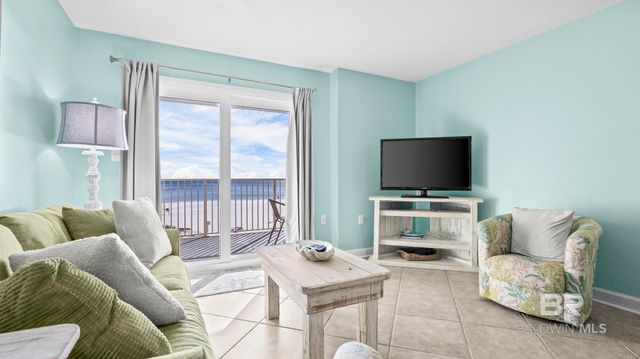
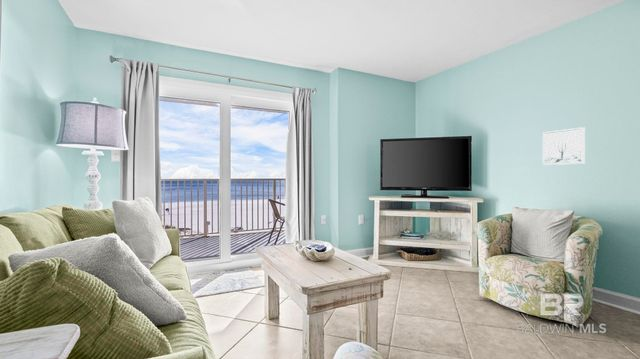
+ wall art (562, 147)
